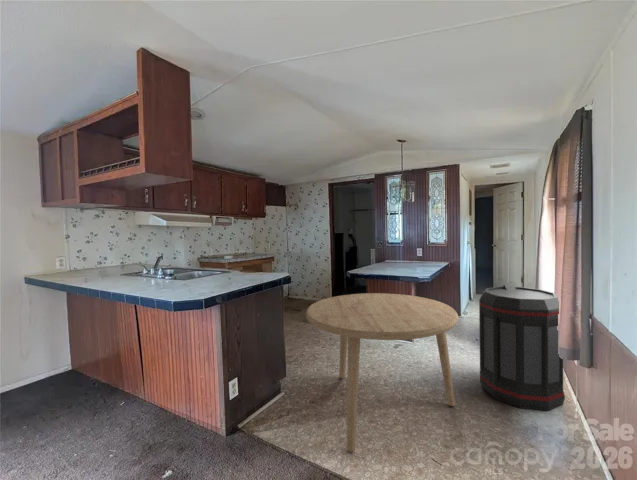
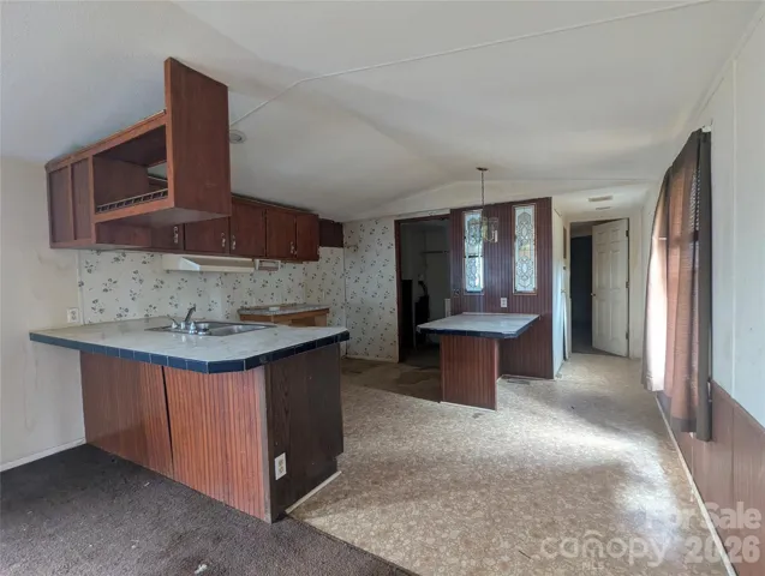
- trash can (519, 340)
- dining table (380, 339)
